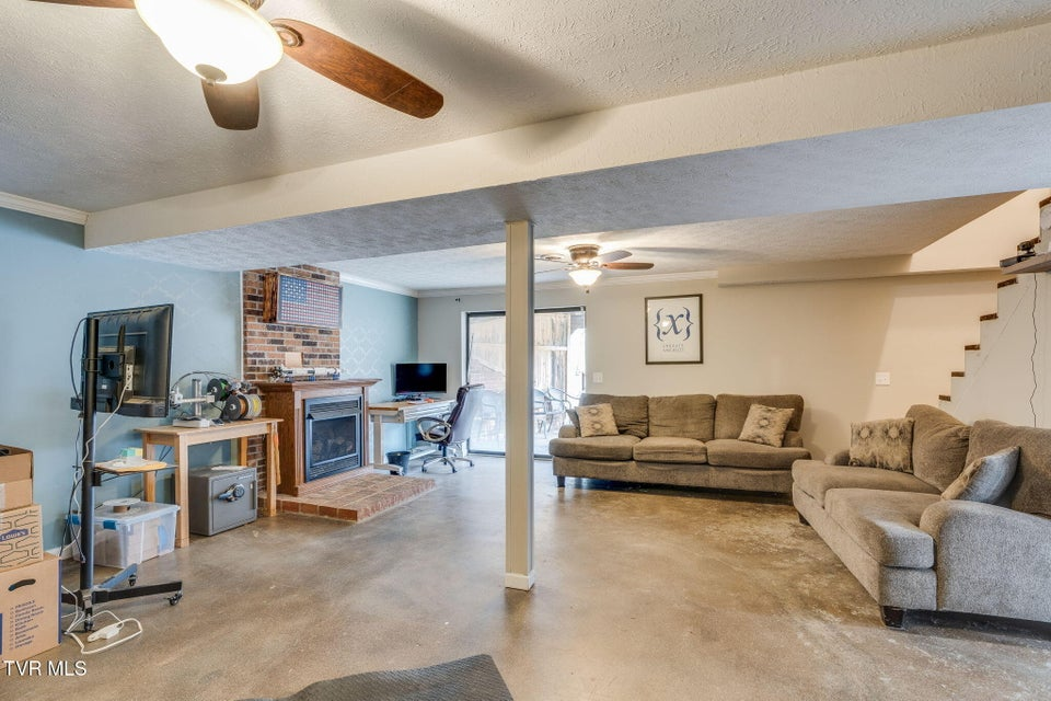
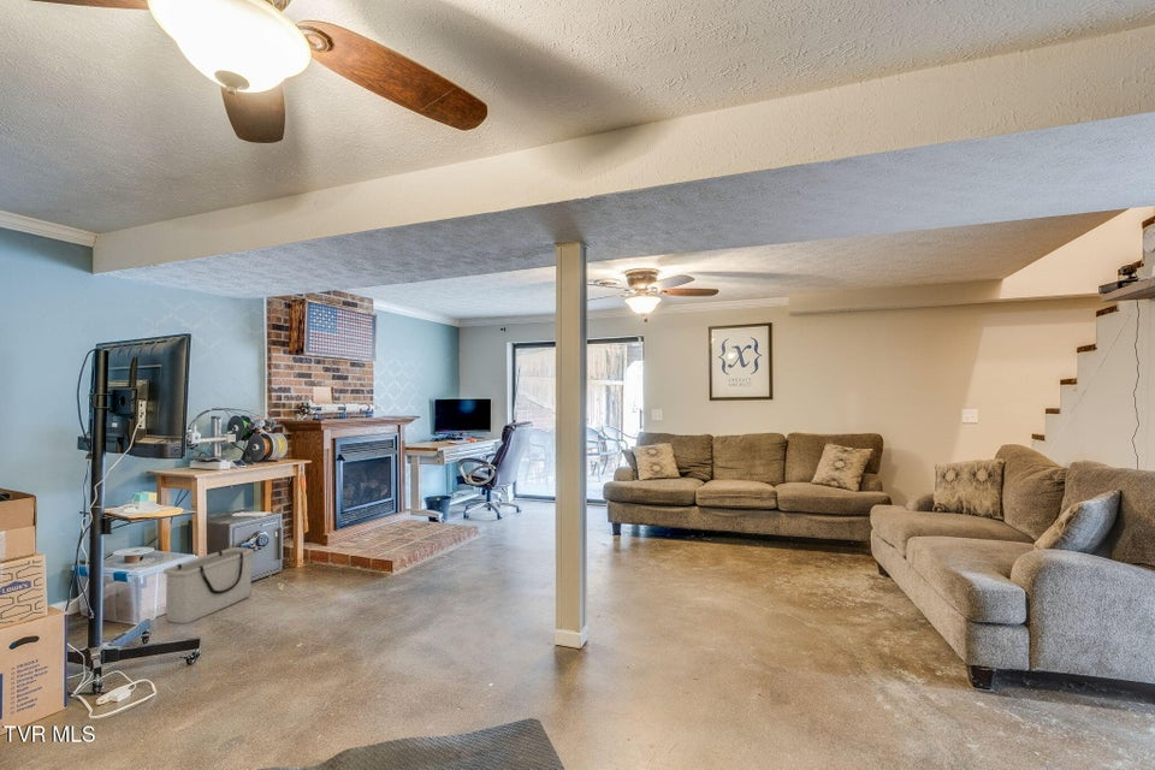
+ storage bin (211, 582)
